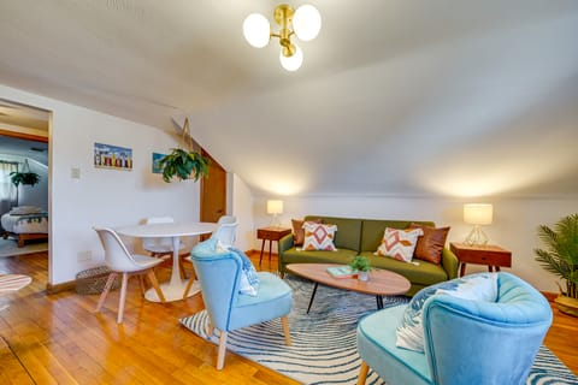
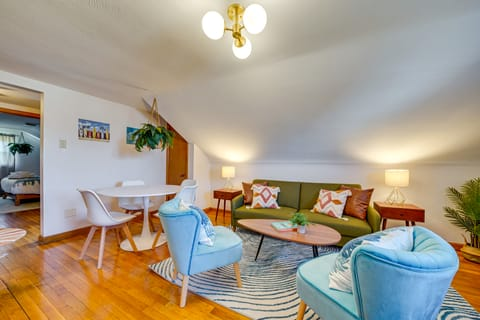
- basket (100, 279)
